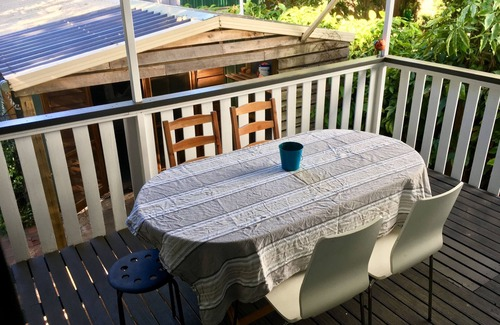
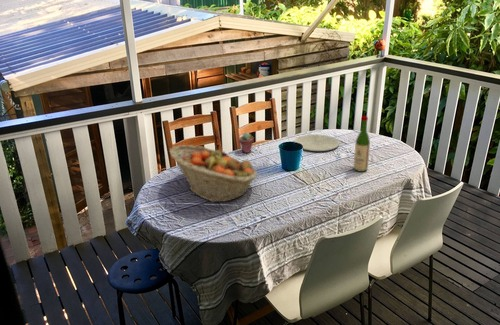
+ wine bottle (362, 143)
+ potted succulent (246, 141)
+ plate (316, 143)
+ fruit basket (213, 168)
